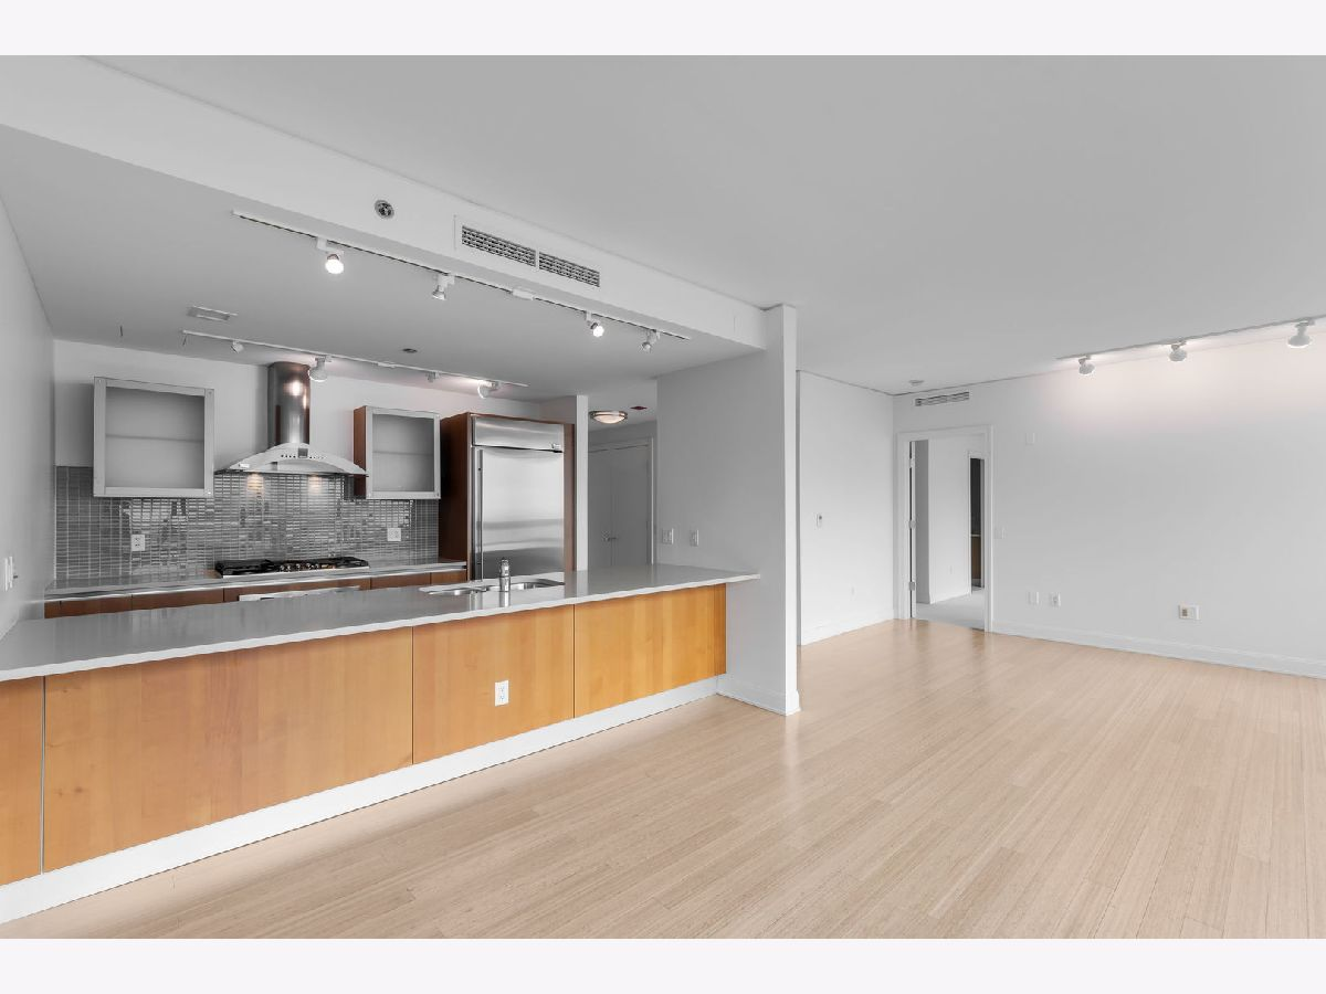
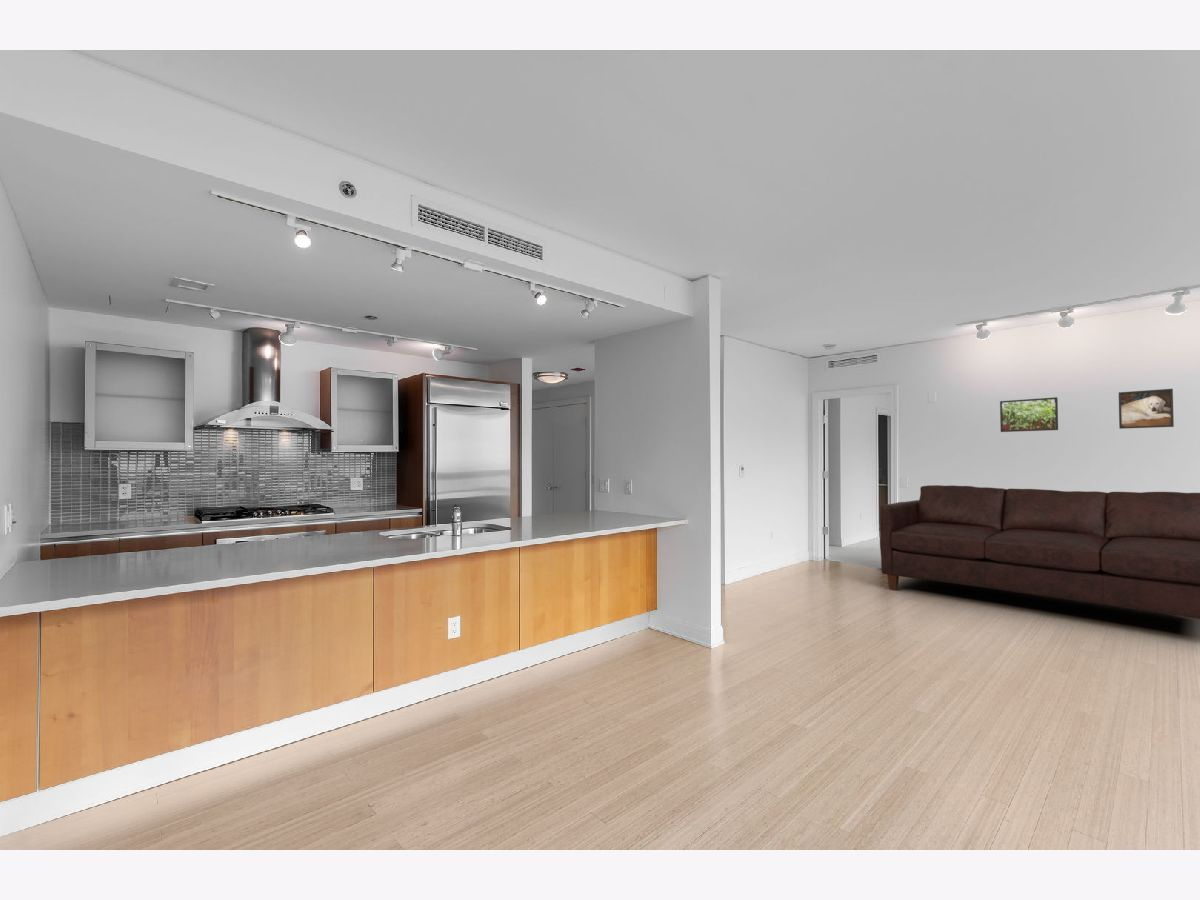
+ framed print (1028, 415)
+ sofa (1047, 547)
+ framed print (1145, 409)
